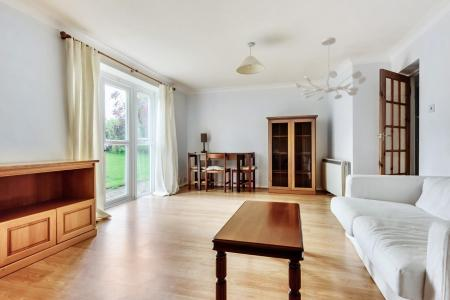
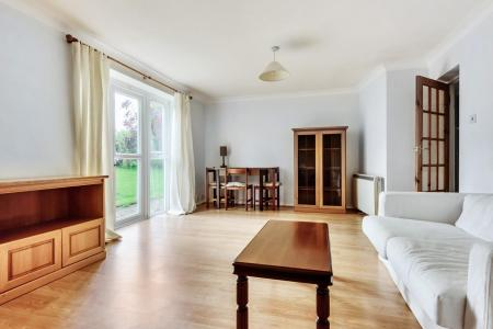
- chandelier (328, 67)
